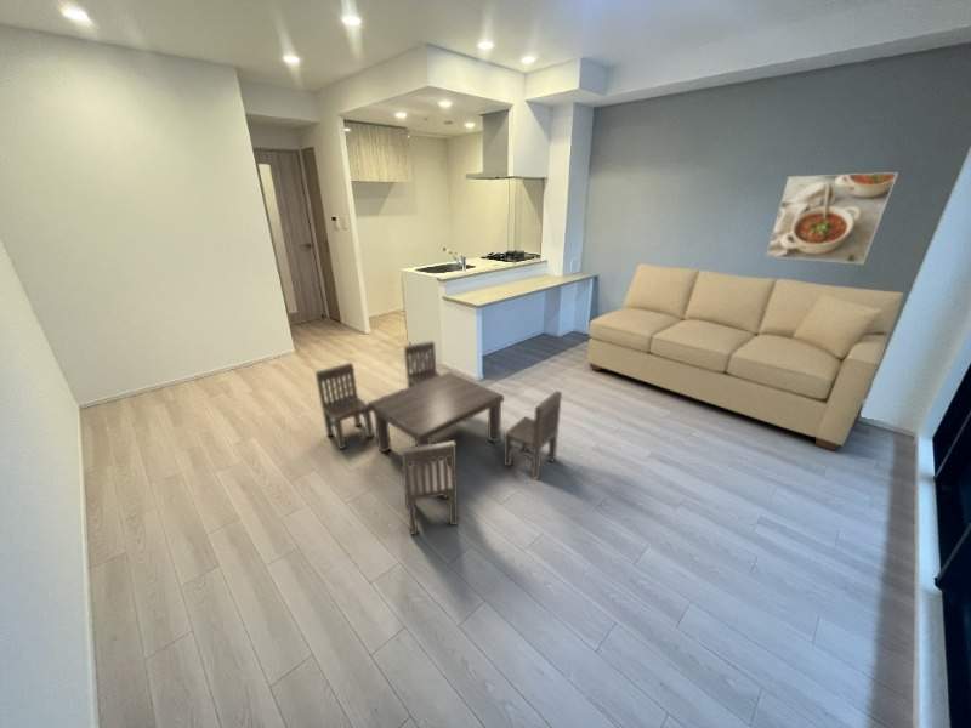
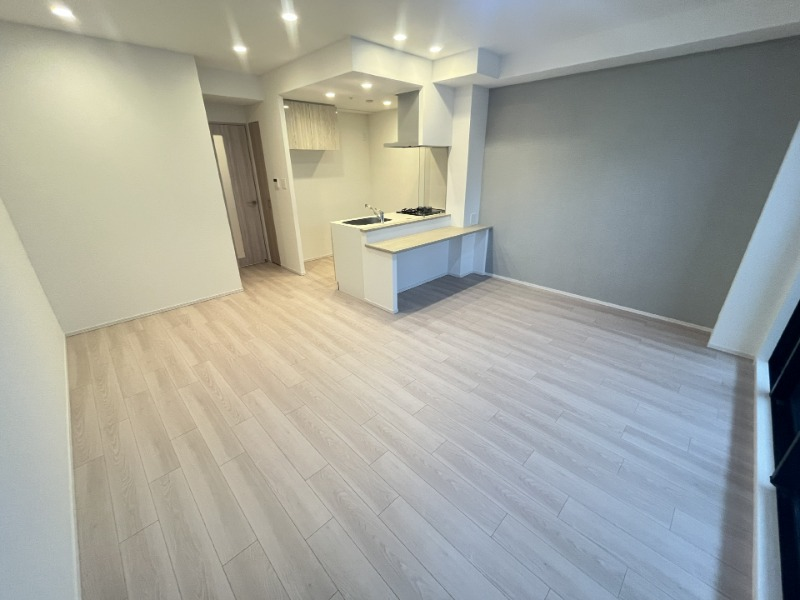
- sofa (719, 335)
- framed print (824, 218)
- dining set (430, 417)
